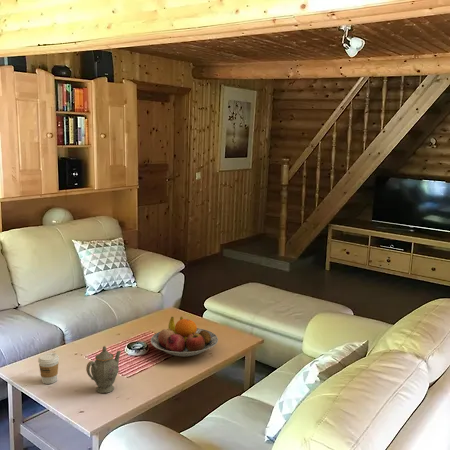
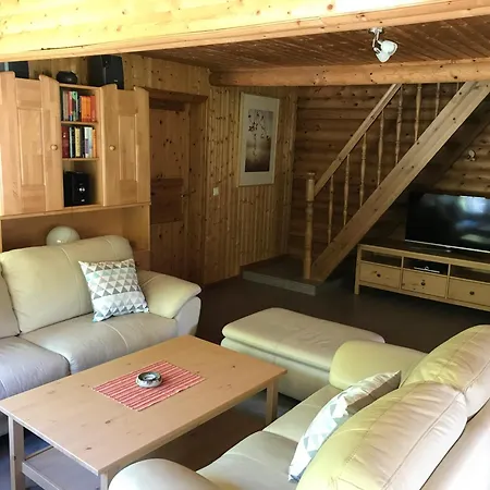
- coffee cup (48, 368)
- chinaware (105, 367)
- fruit bowl (184, 336)
